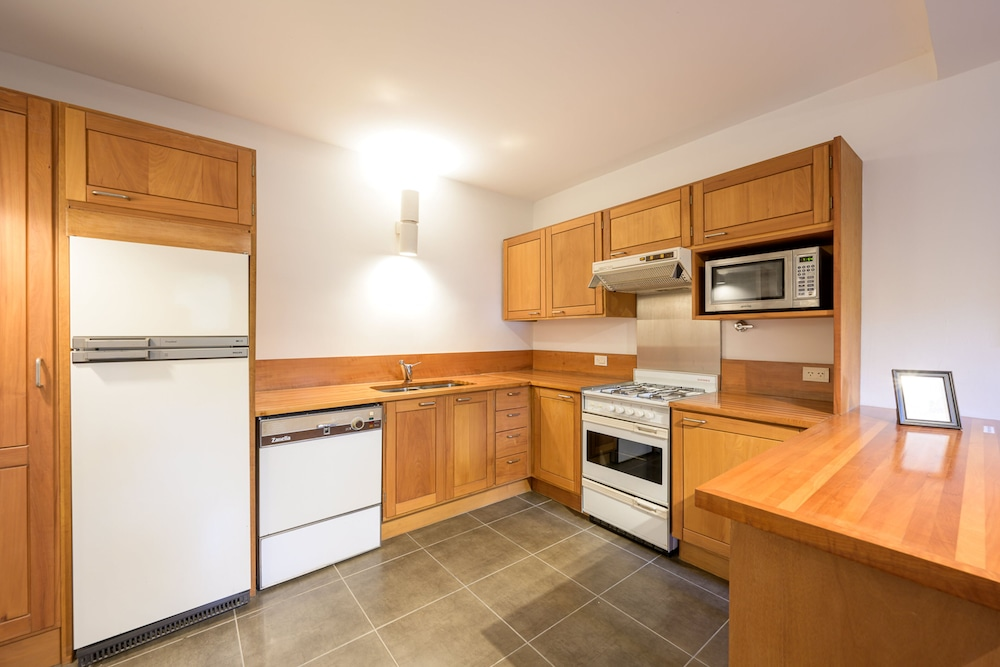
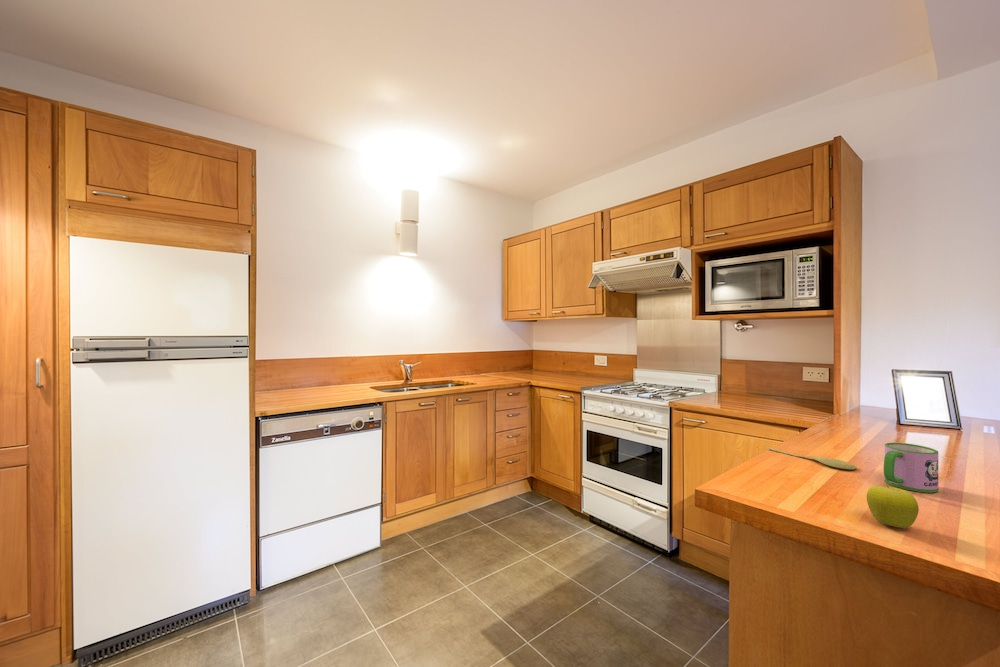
+ fruit (891, 505)
+ mug (905, 466)
+ spoon (807, 456)
